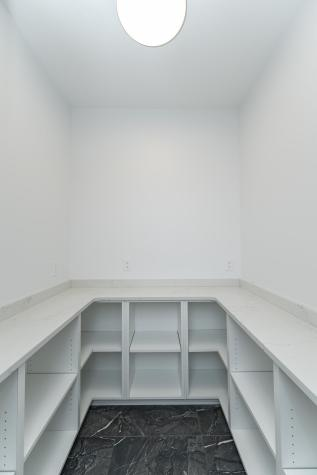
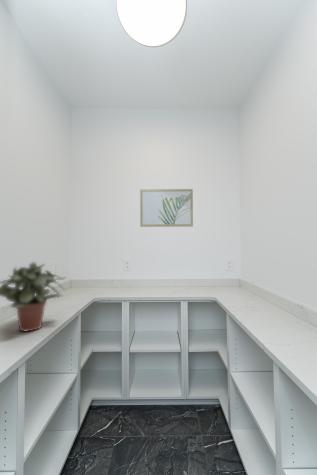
+ potted plant (32, 294)
+ wall art (166, 207)
